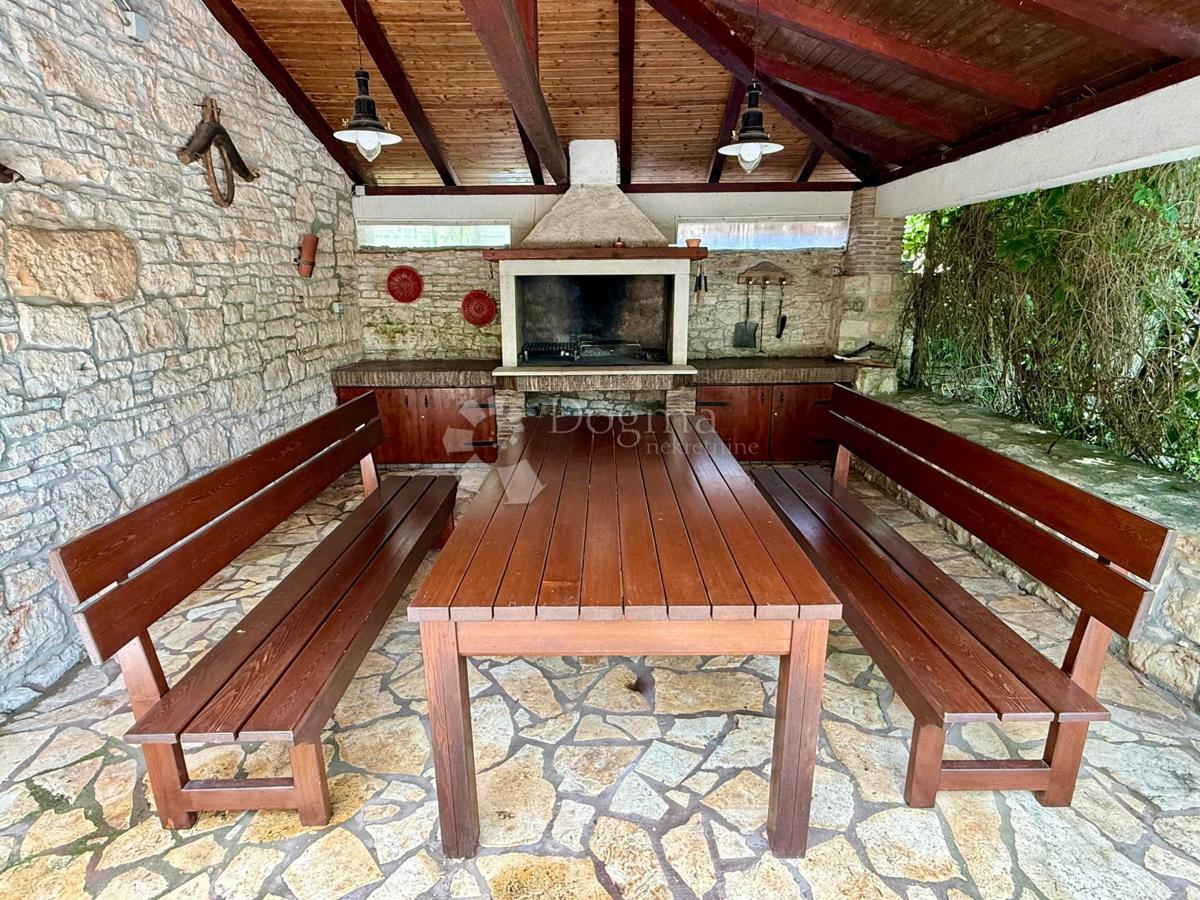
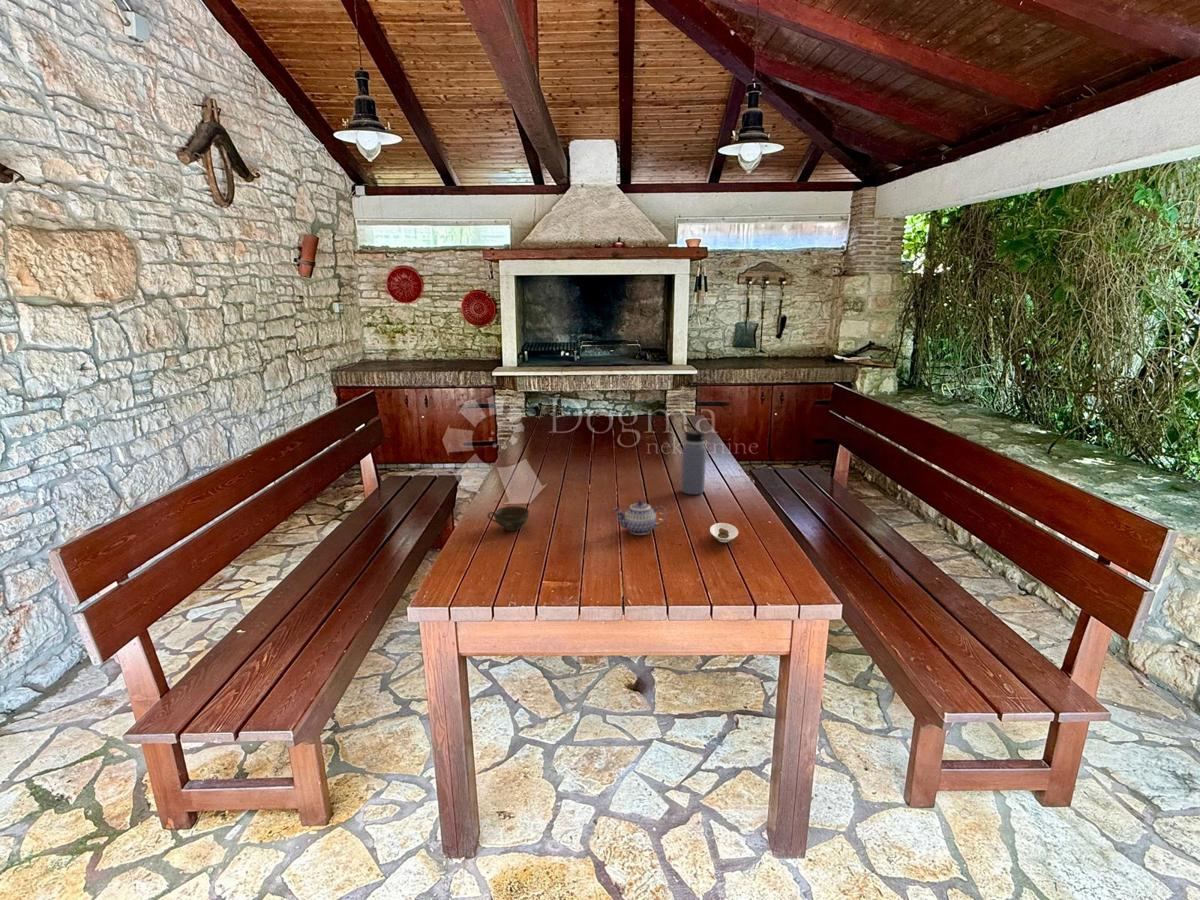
+ water bottle (693, 457)
+ teapot (640, 516)
+ cup (508, 519)
+ saucer (723, 533)
